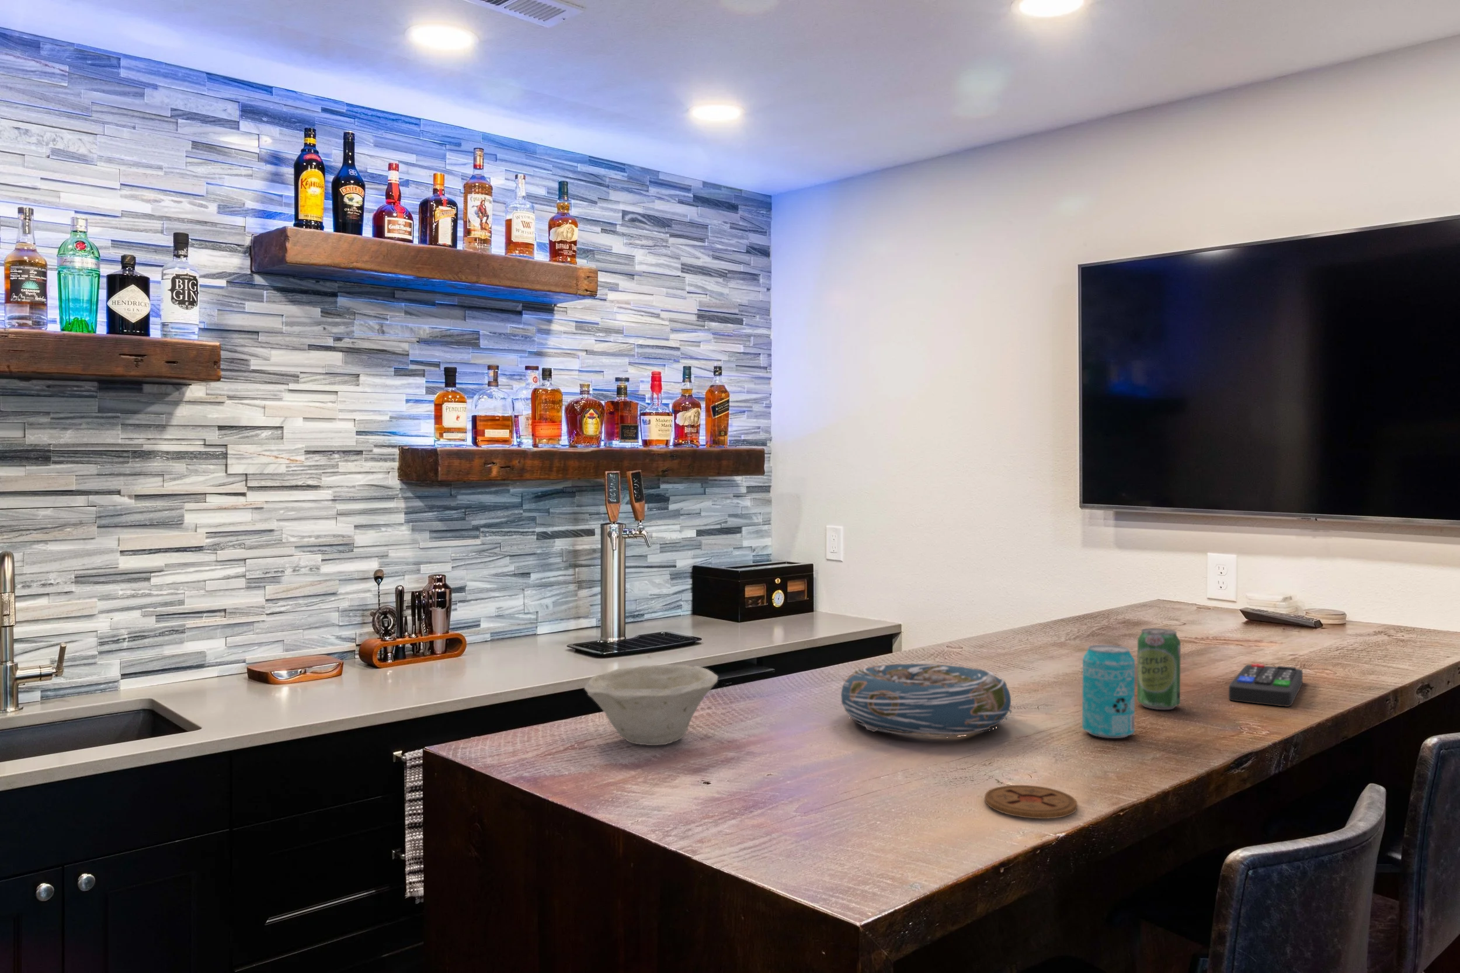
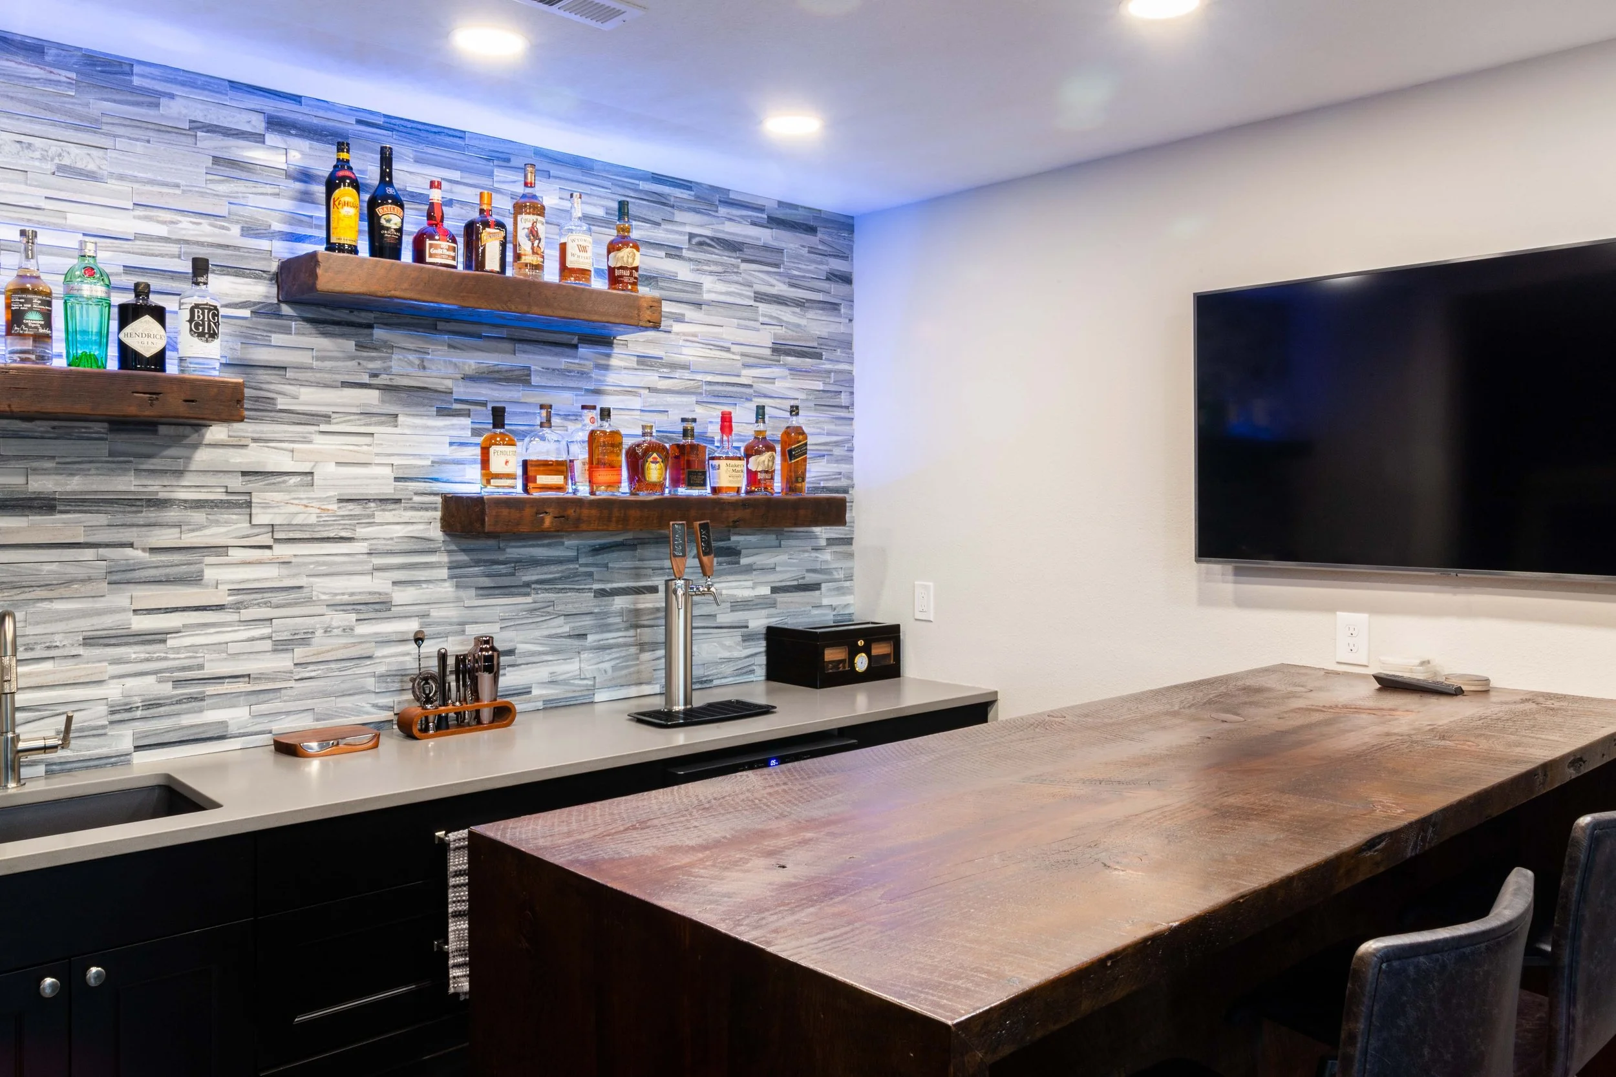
- coaster (1030, 800)
- bowl (651, 705)
- beverage can (1159, 668)
- decorative bowl (924, 696)
- remote control (1267, 683)
- beverage can (1108, 691)
